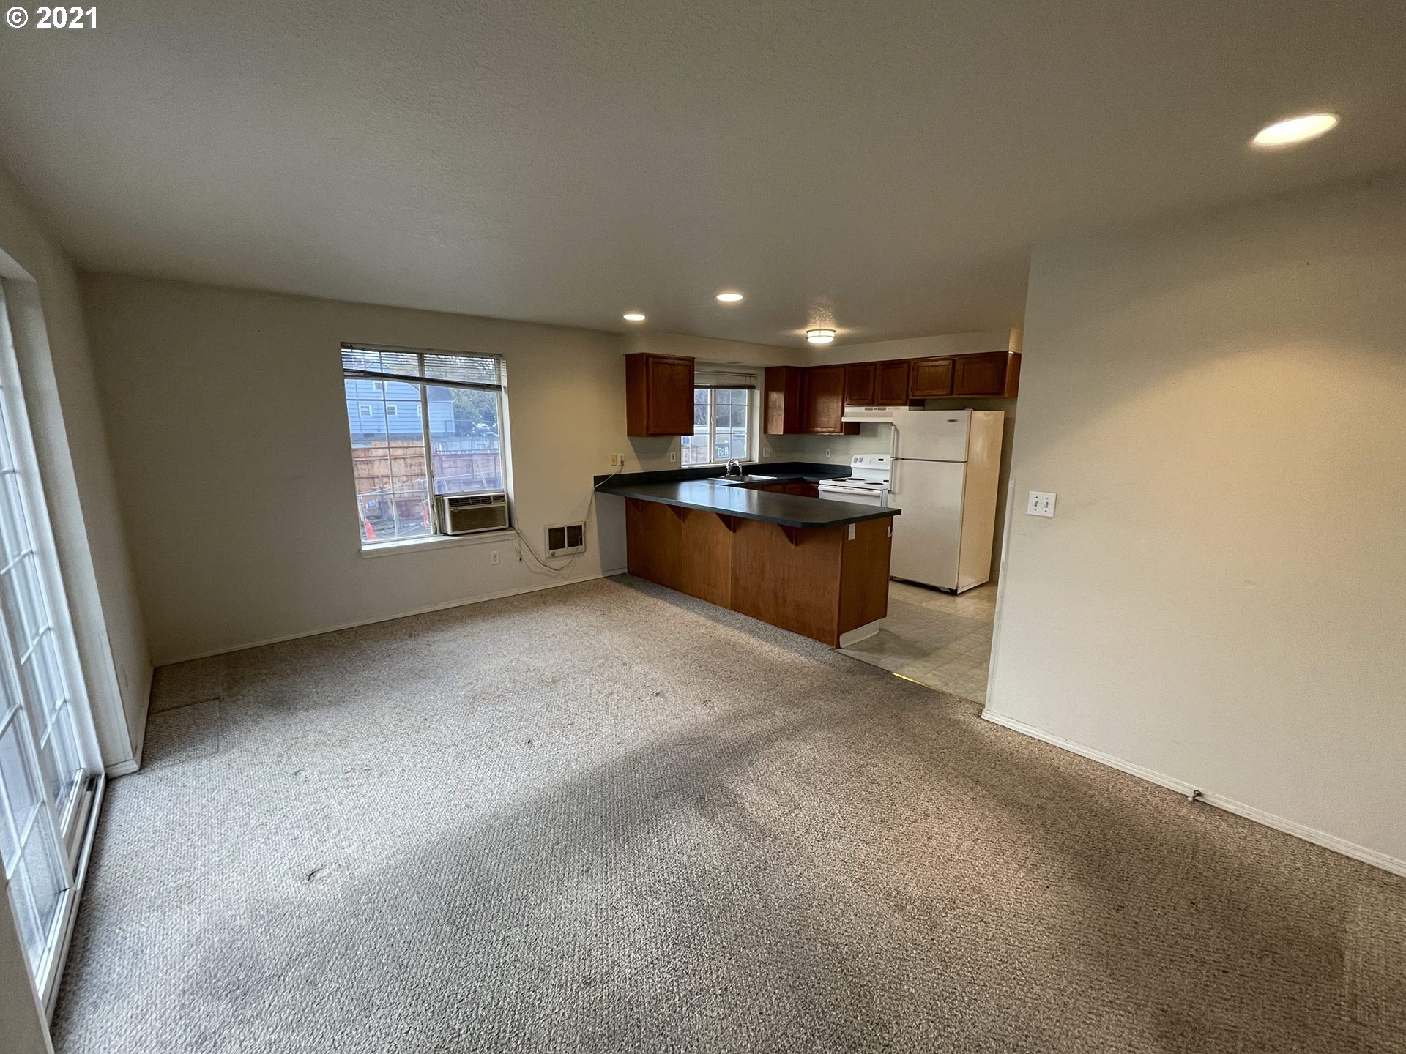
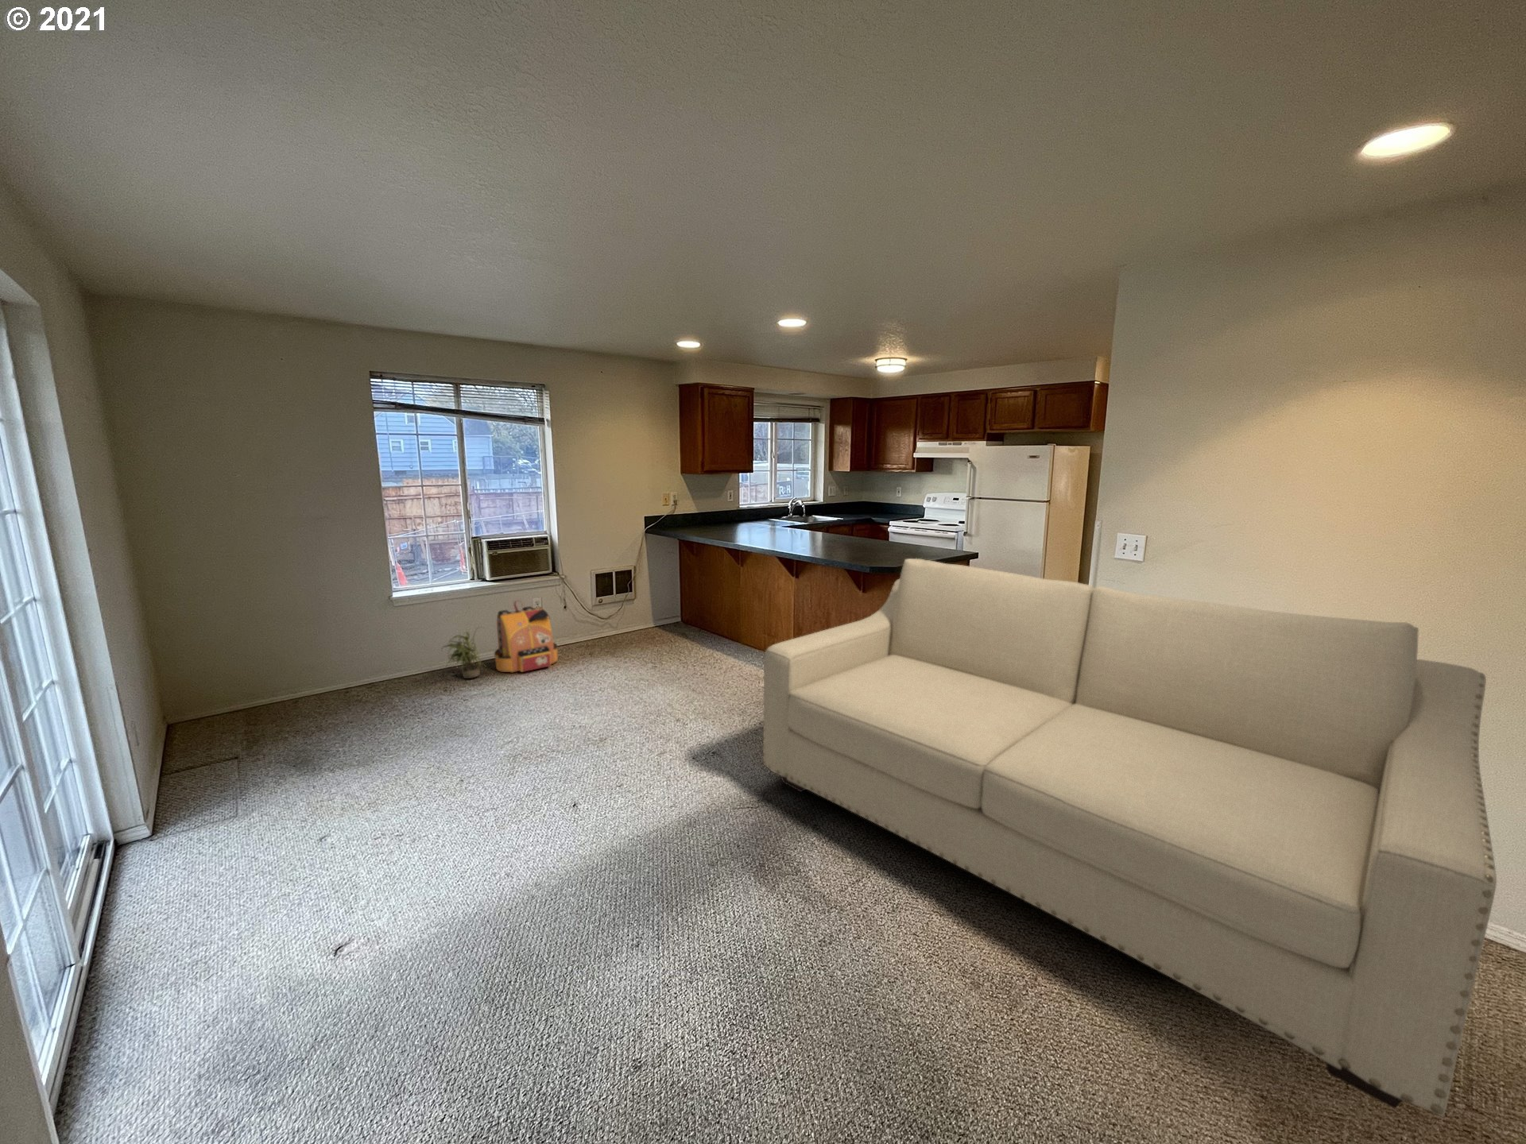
+ backpack (524, 633)
+ potted plant (465, 653)
+ sofa (1050, 721)
